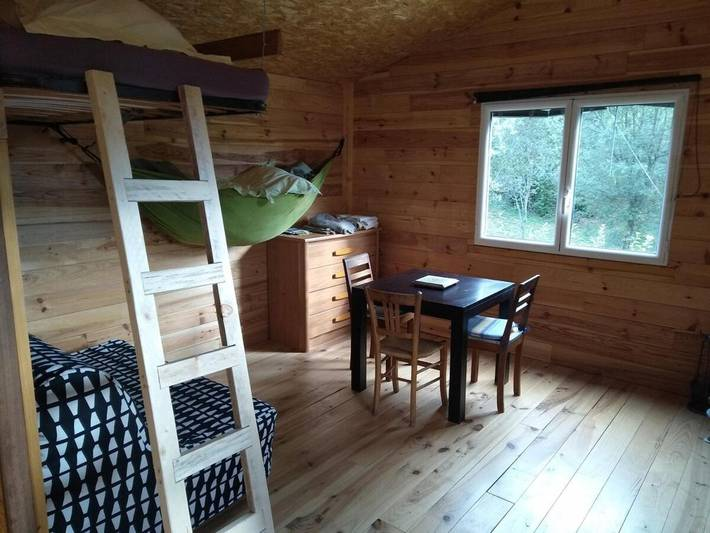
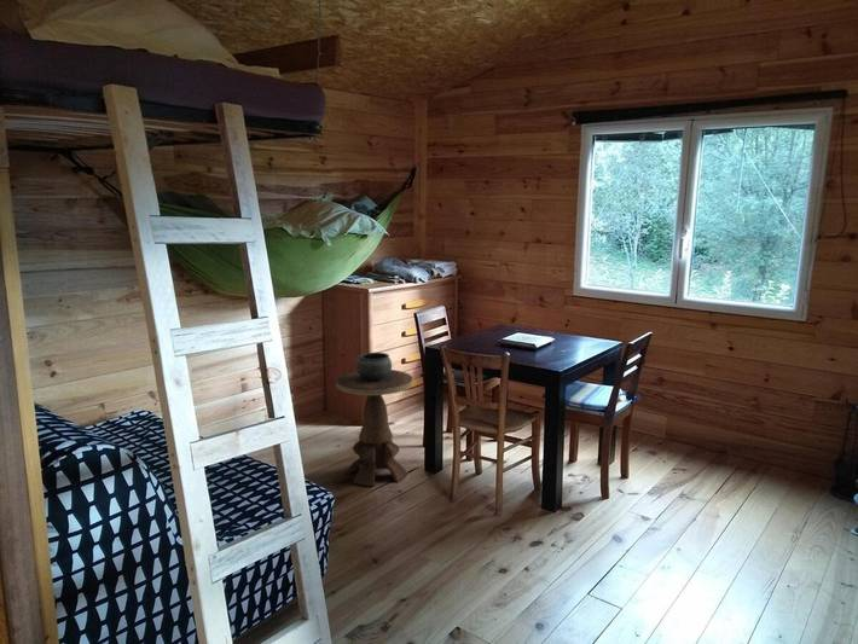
+ side table (375, 414)
